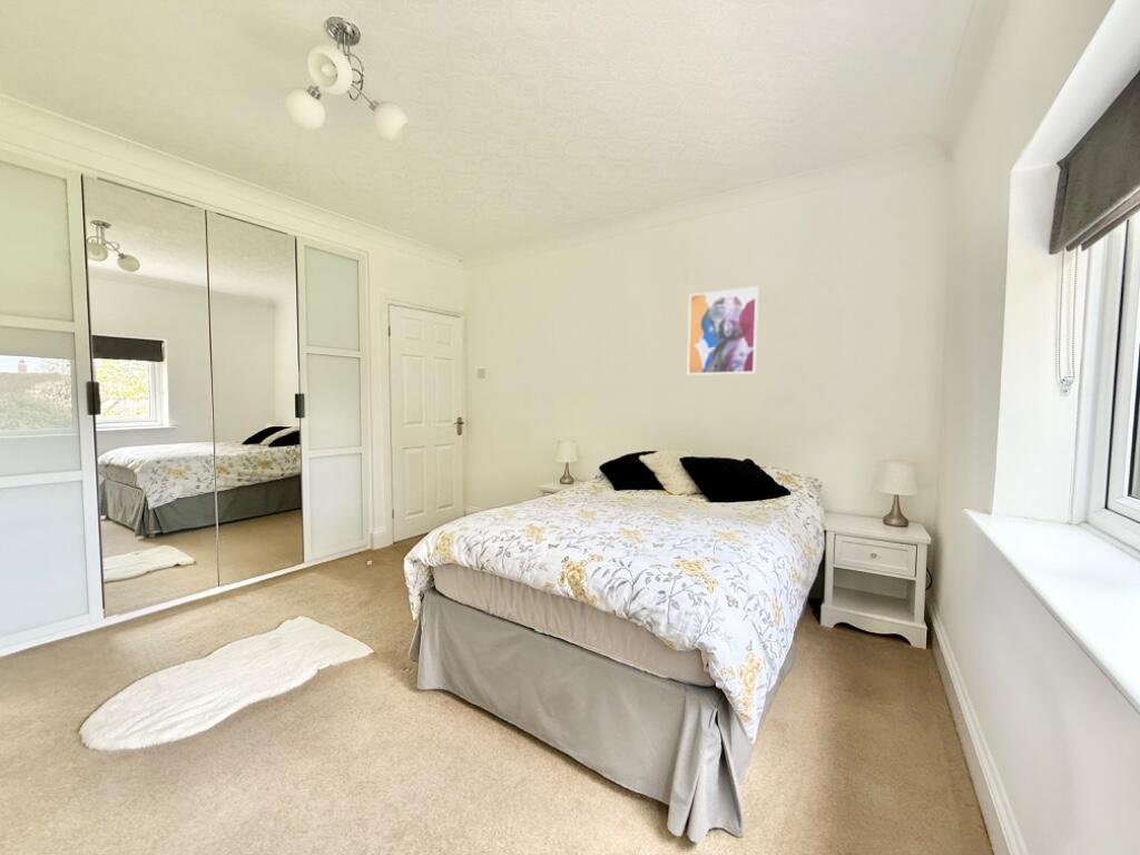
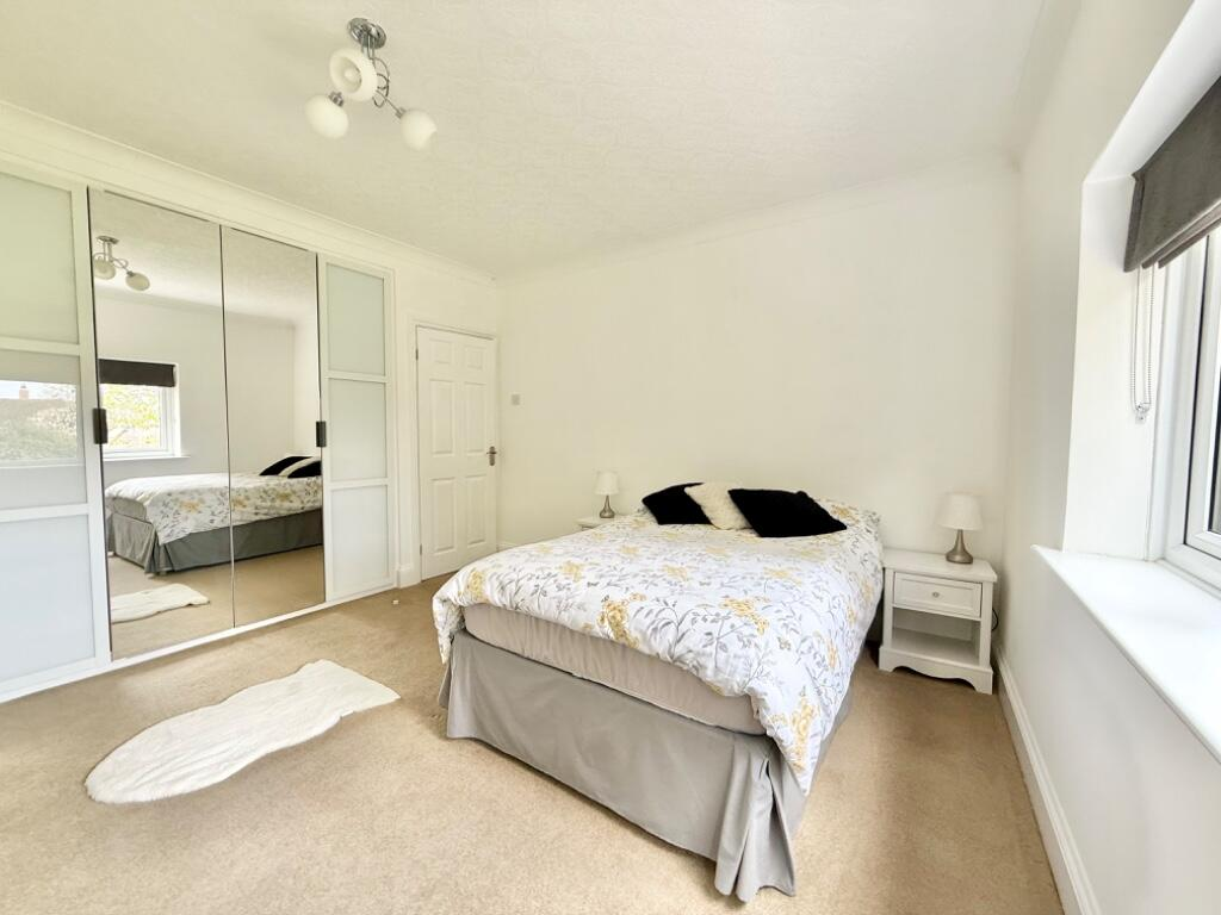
- wall art (720, 332)
